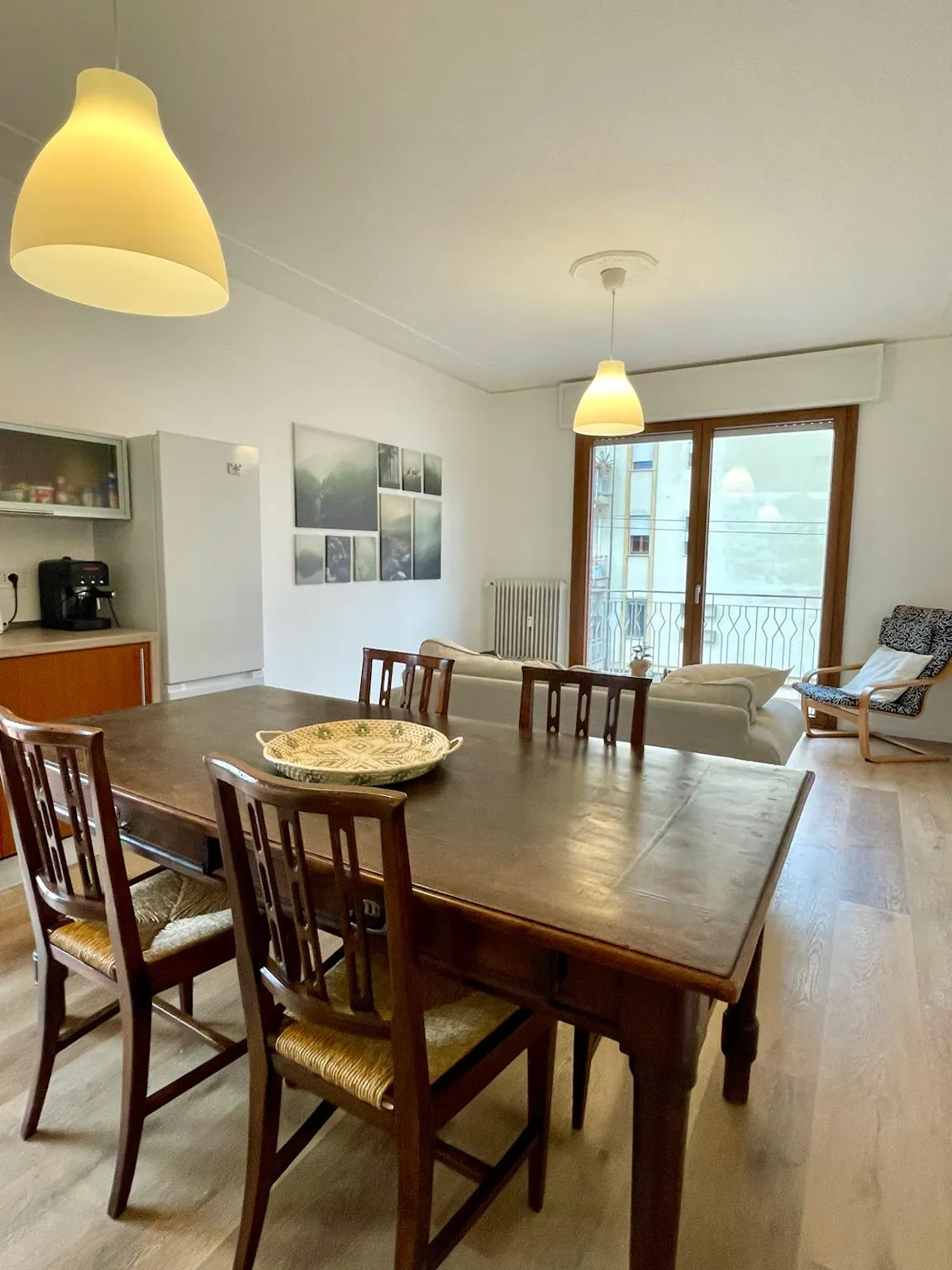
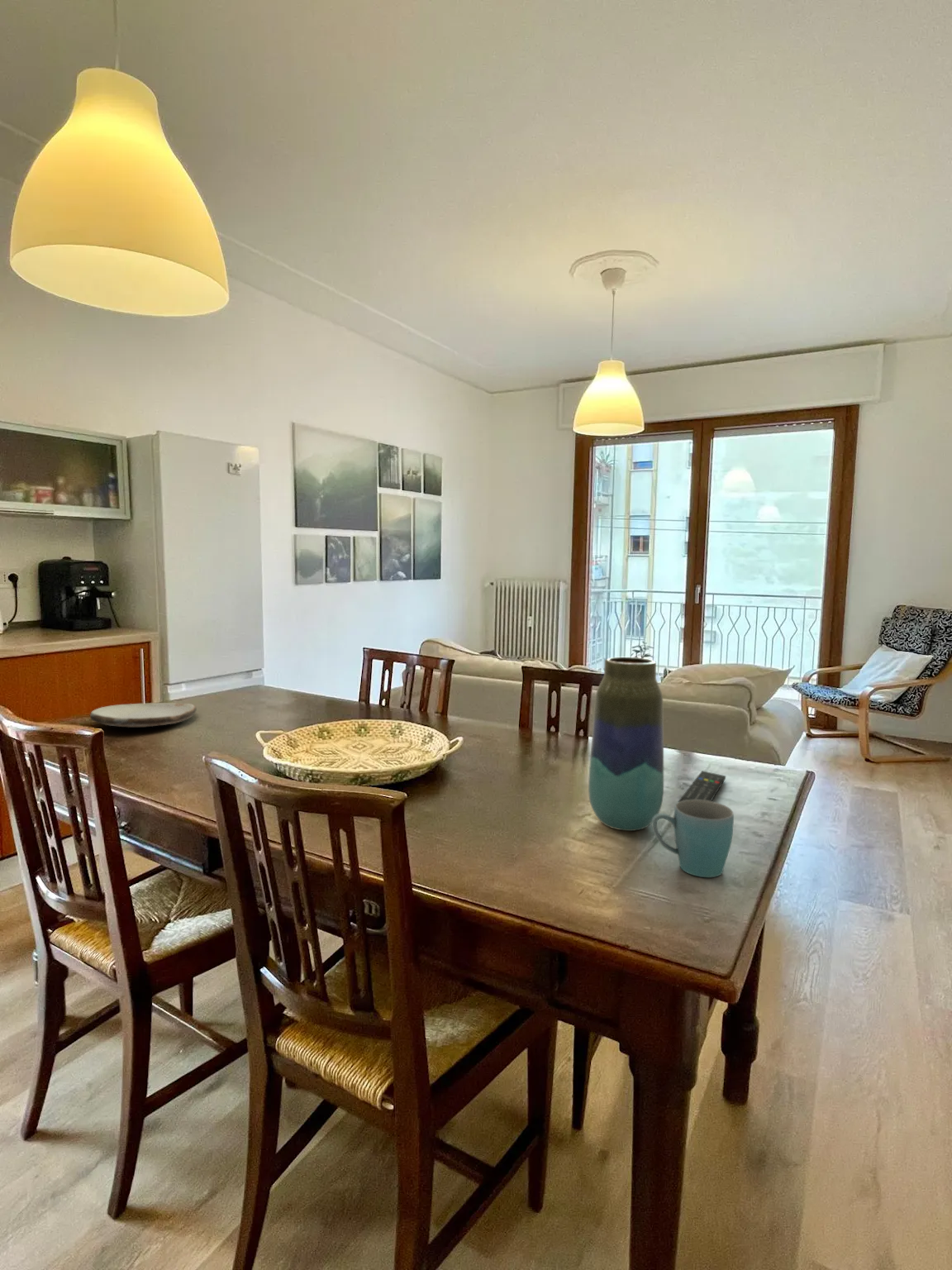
+ plate (145, 714)
+ remote control (702, 790)
+ mug (691, 838)
+ vase (627, 742)
